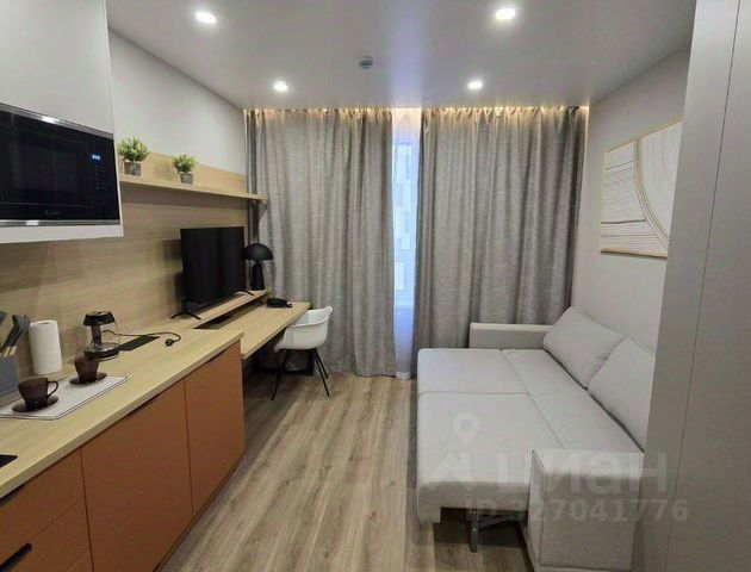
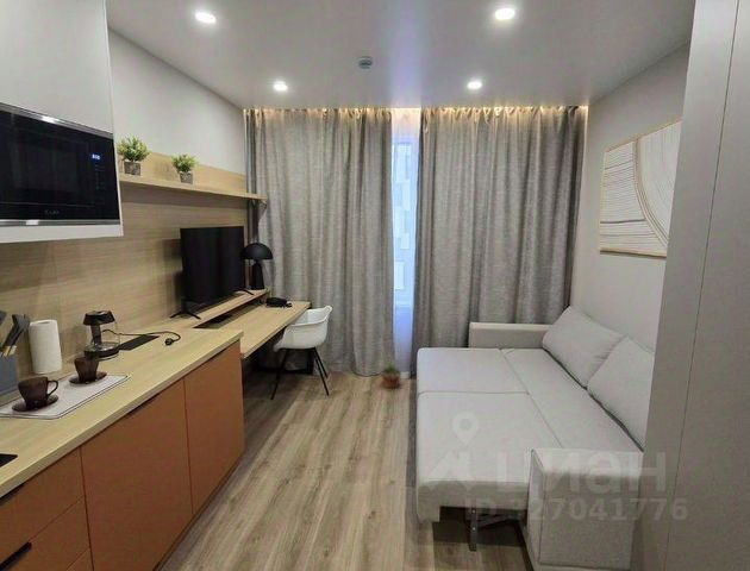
+ potted plant (390, 372)
